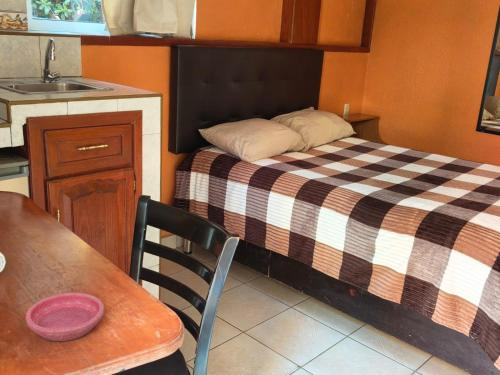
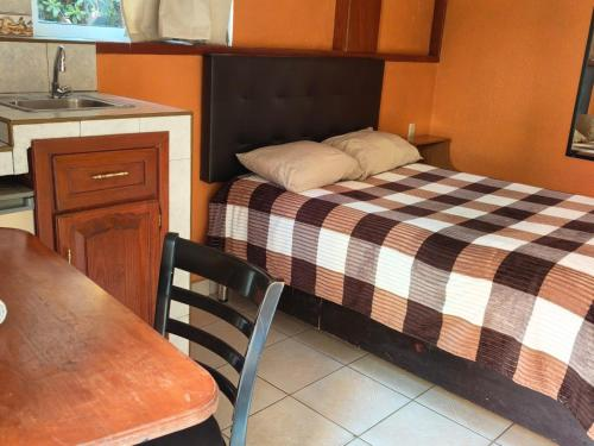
- saucer (66, 317)
